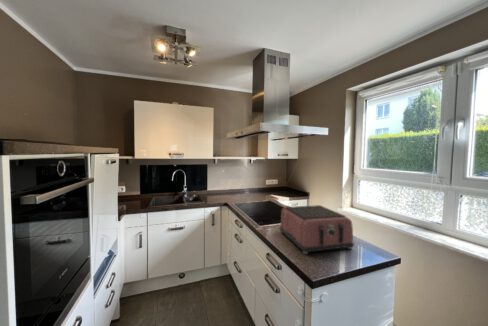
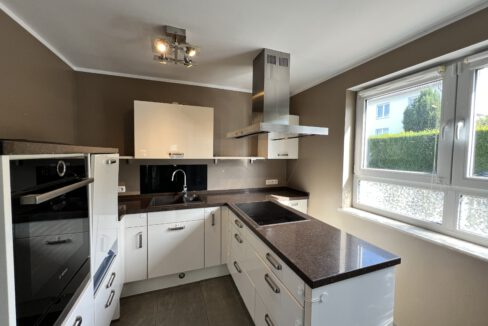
- toaster (314, 226)
